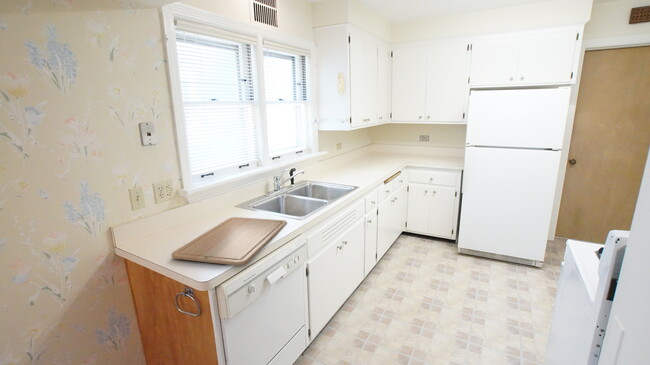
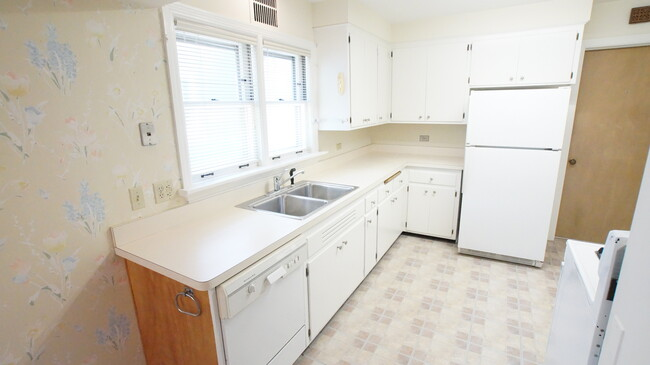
- chopping board (236, 236)
